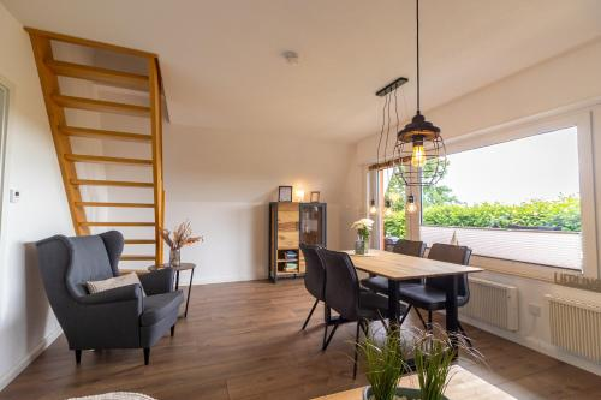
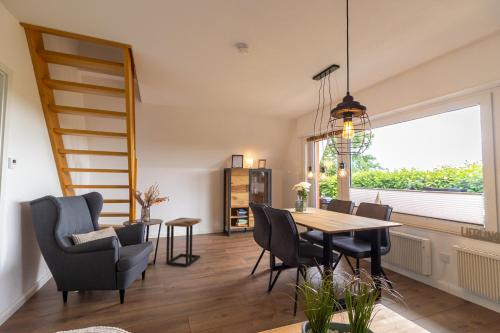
+ side table (186, 240)
